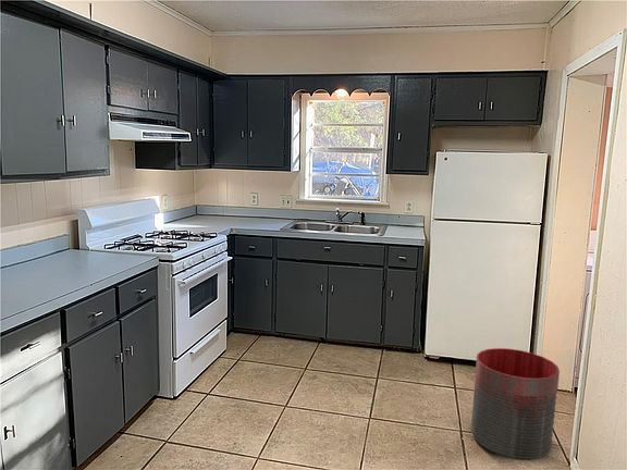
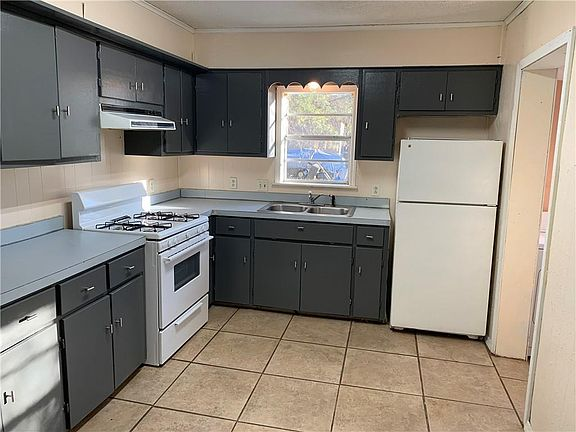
- trash can (513, 400)
